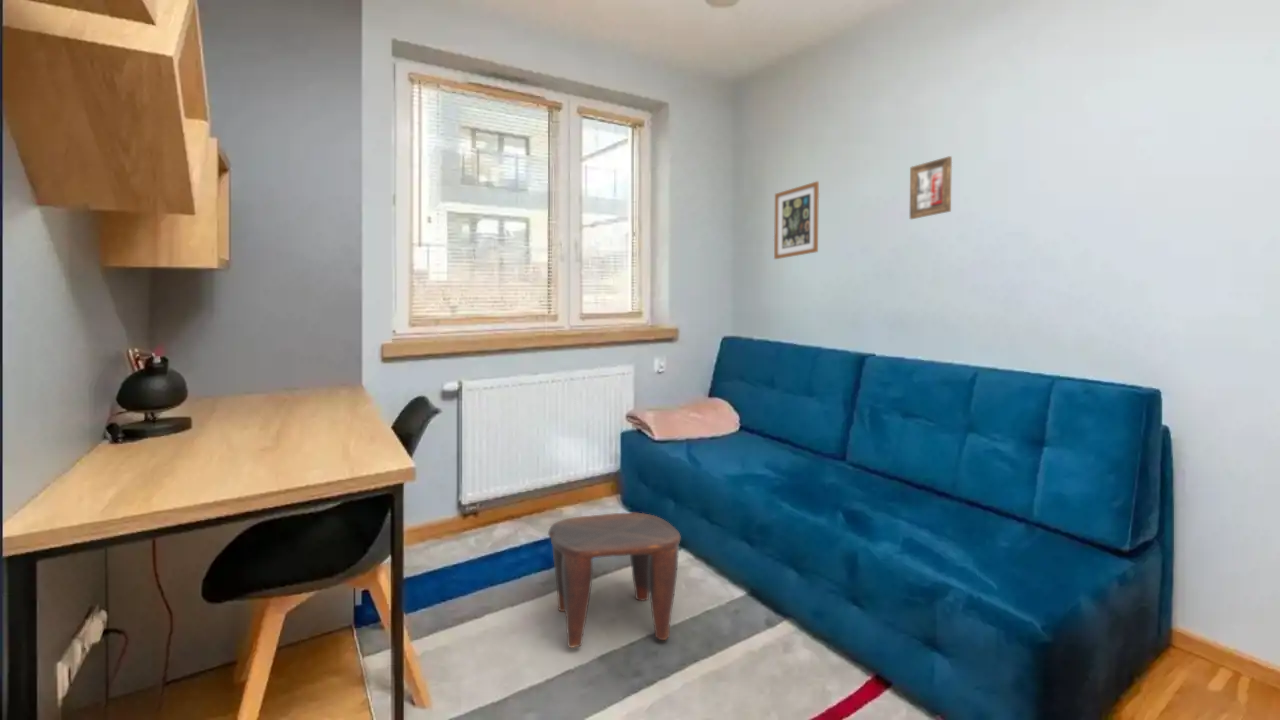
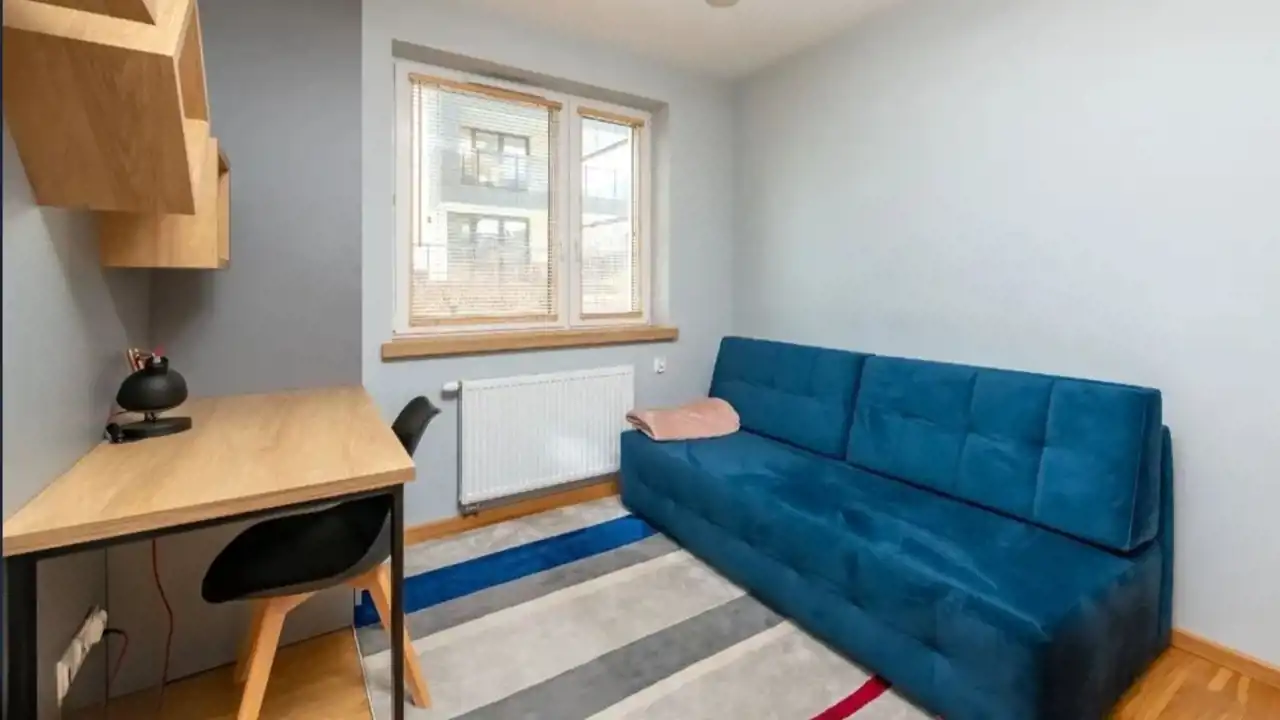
- stool (632, 575)
- picture frame (930, 188)
- wall art (795, 221)
